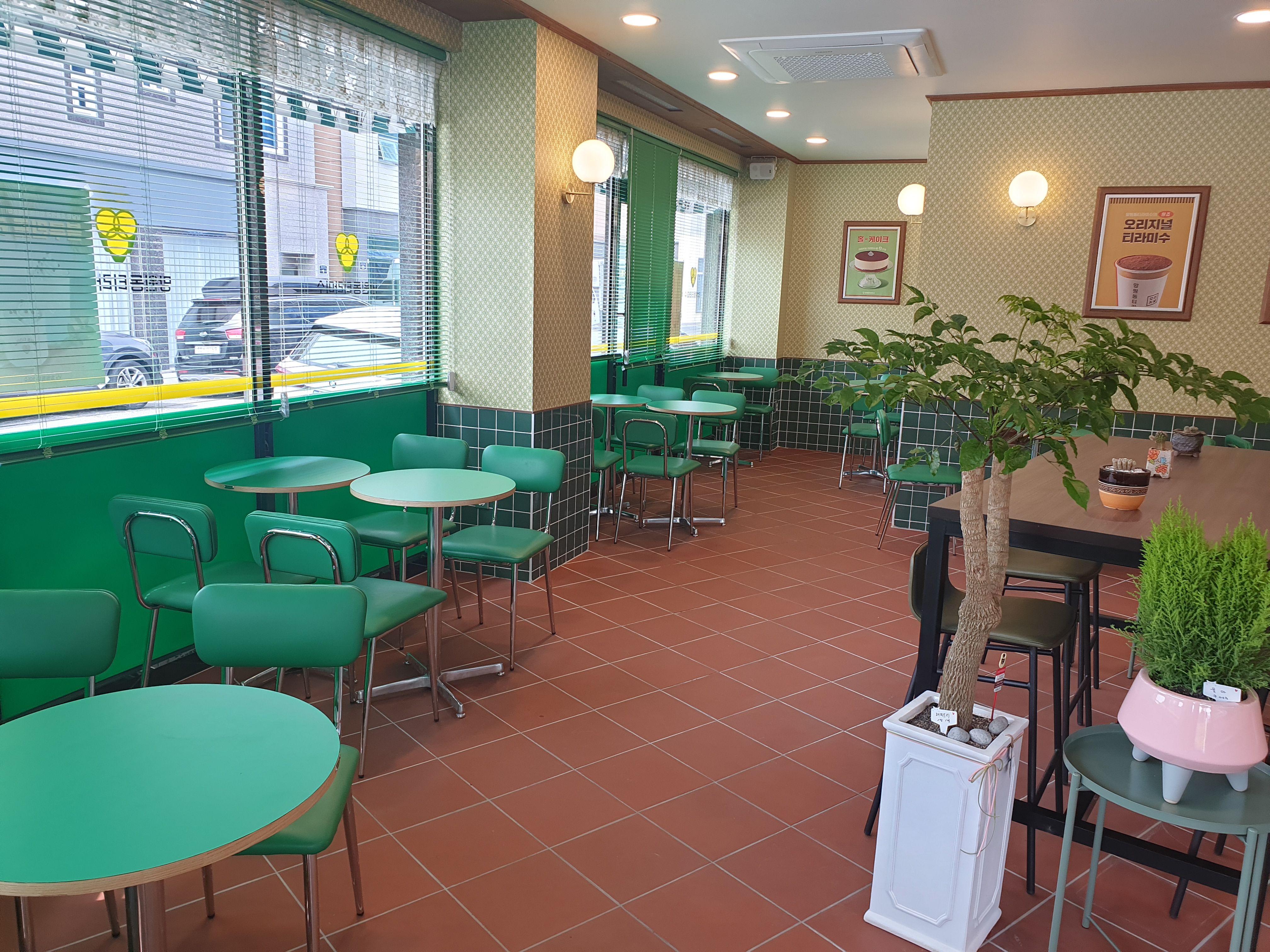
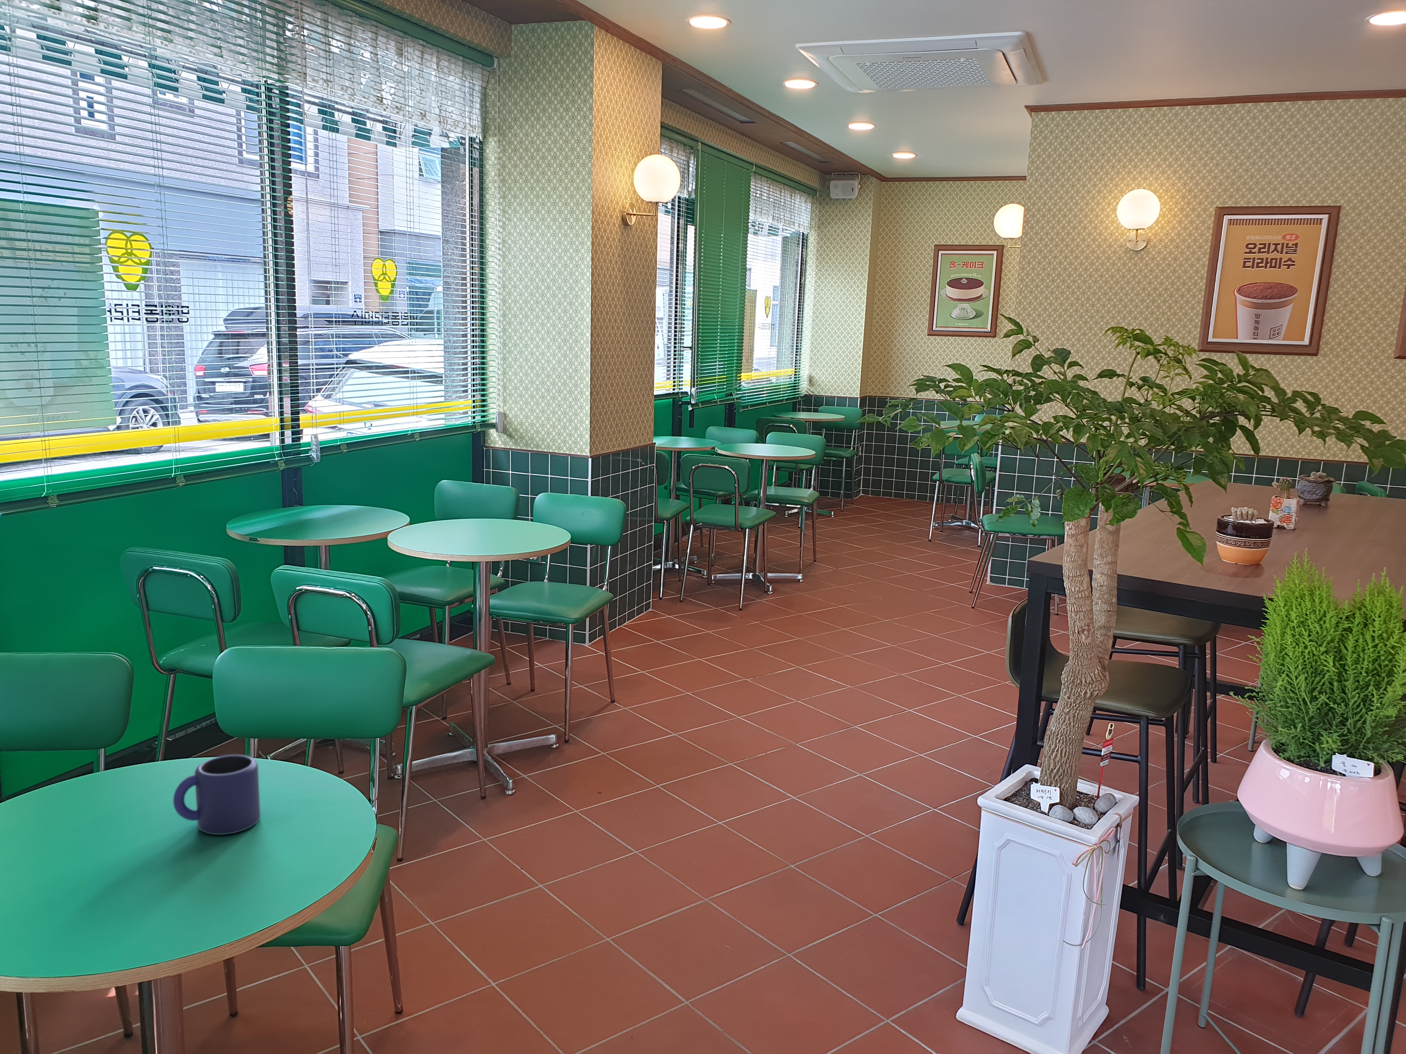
+ mug (217, 796)
